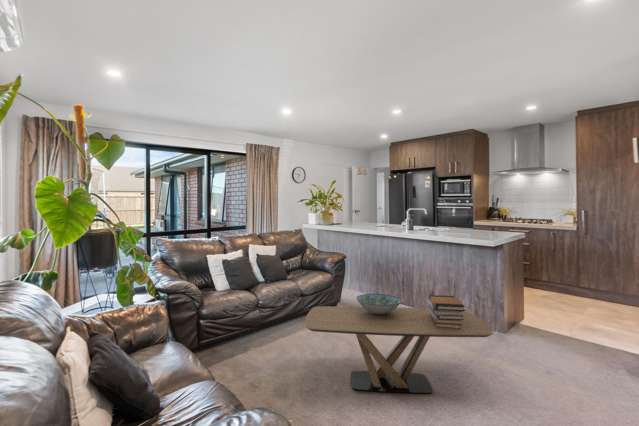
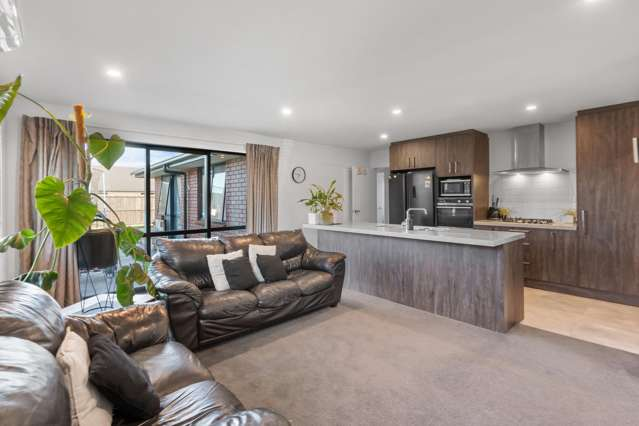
- decorative bowl (378, 305)
- book stack (445, 310)
- coffee table (392, 350)
